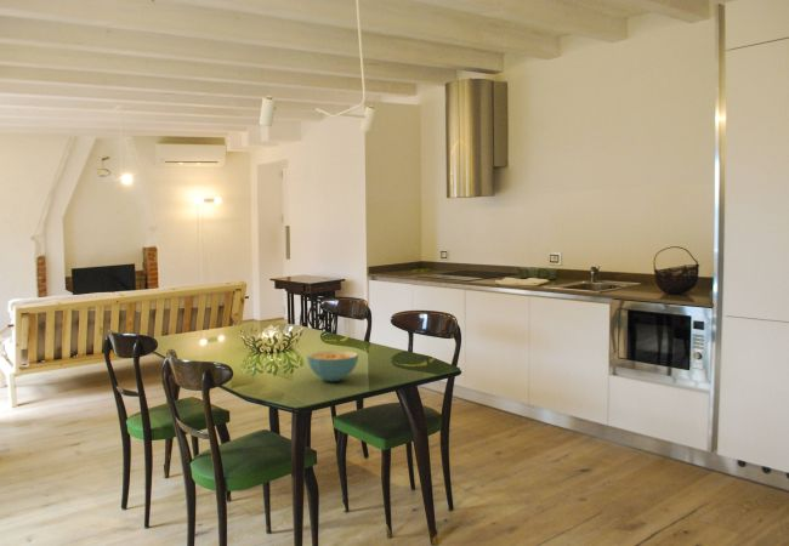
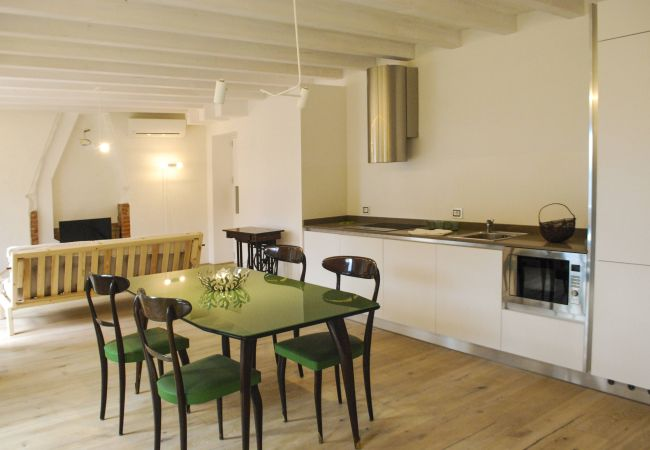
- cereal bowl (333, 366)
